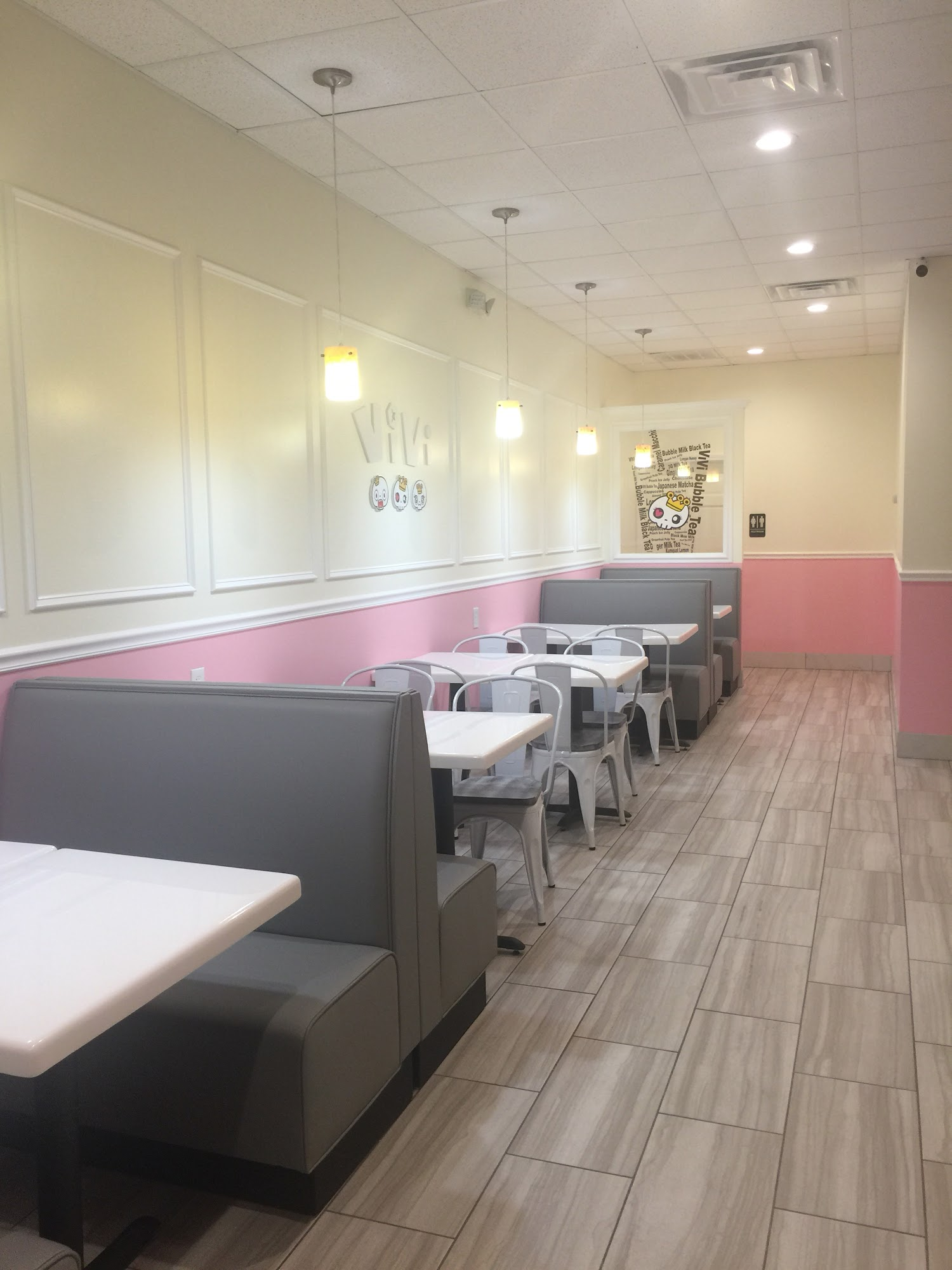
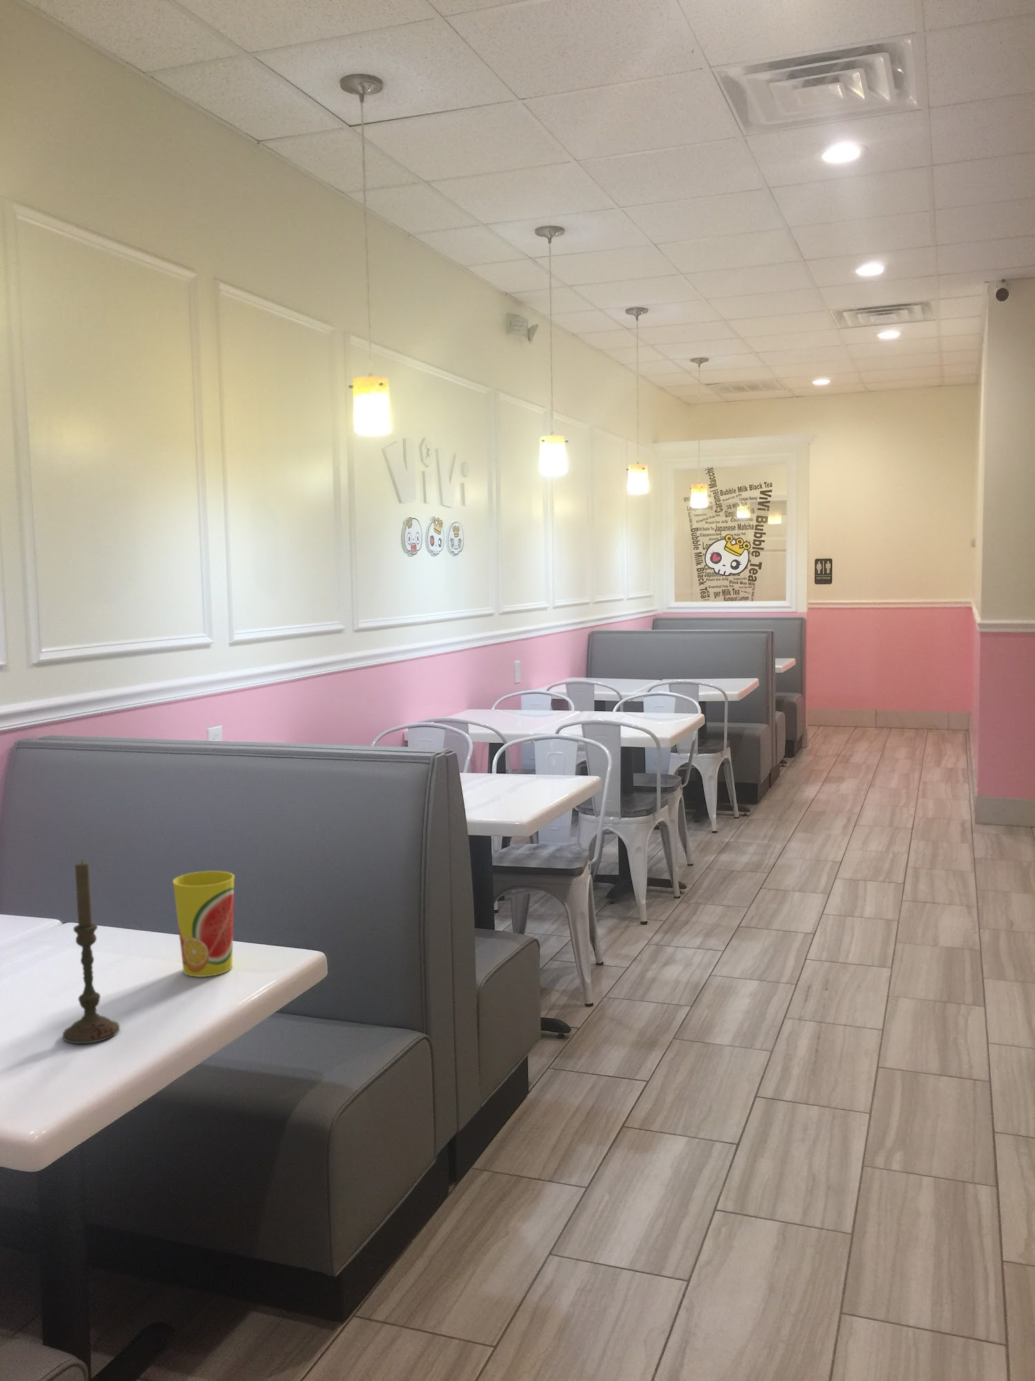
+ cup (205, 923)
+ candle (86, 947)
